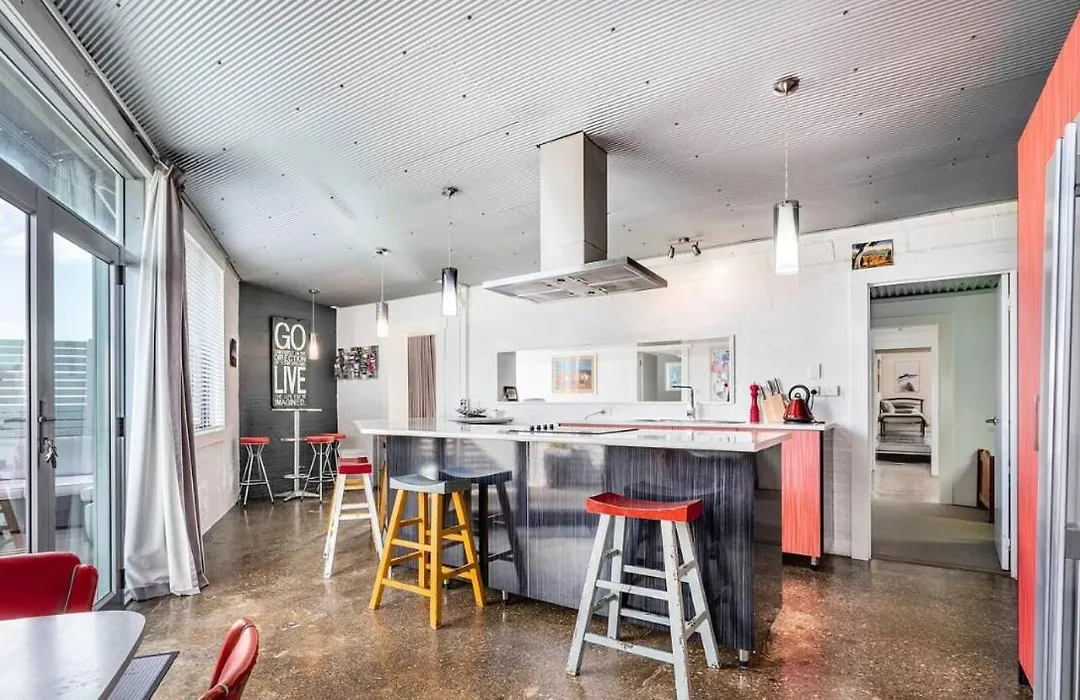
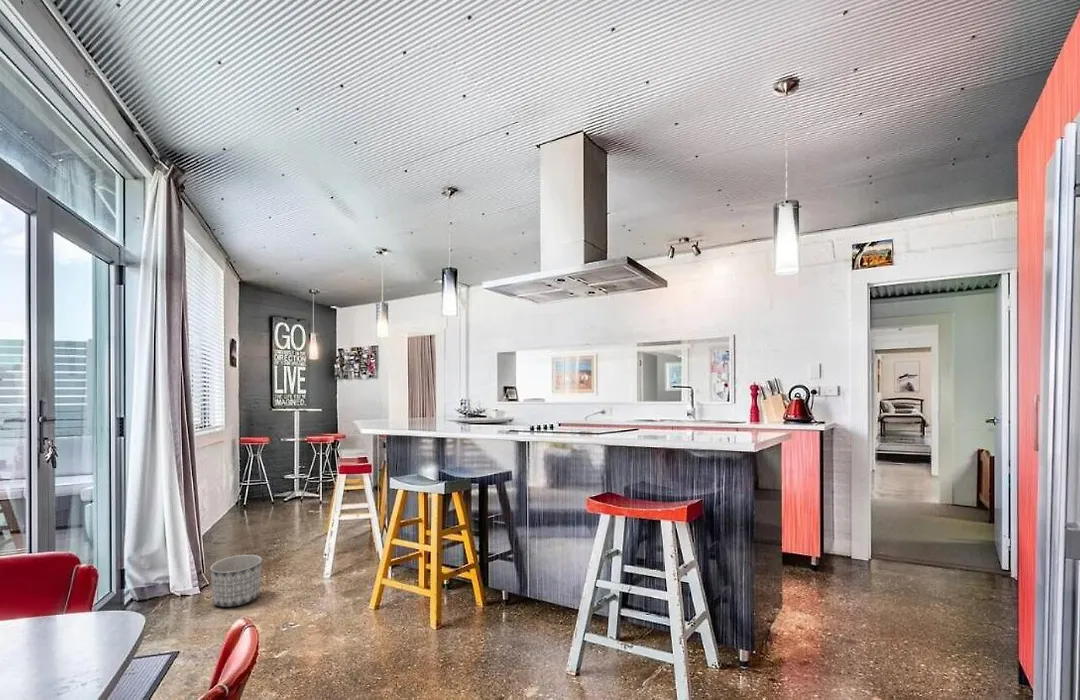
+ planter (236, 582)
